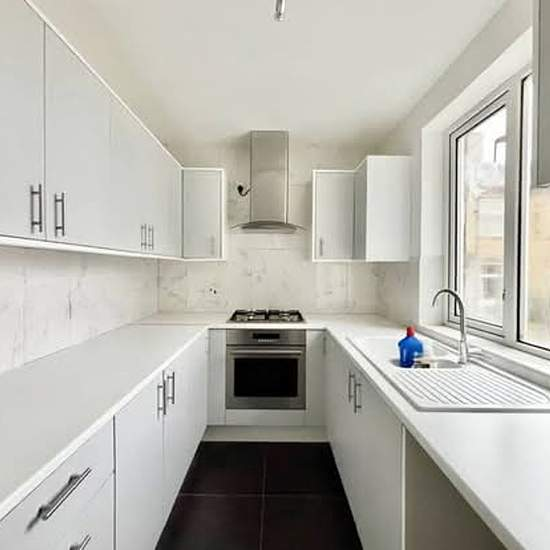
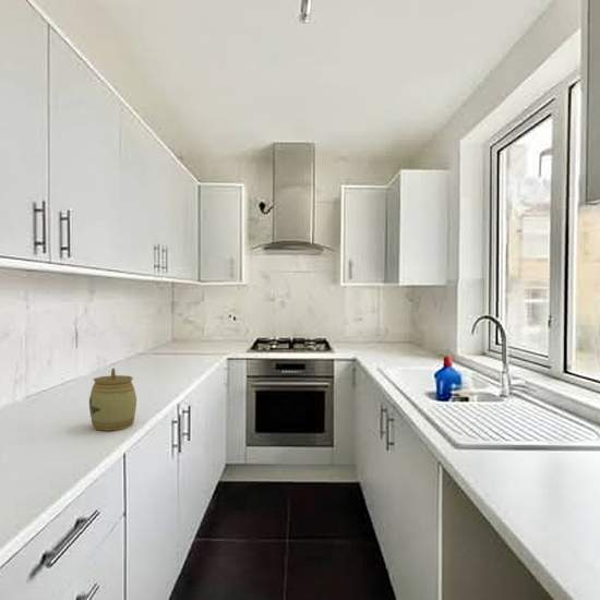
+ jar (112, 396)
